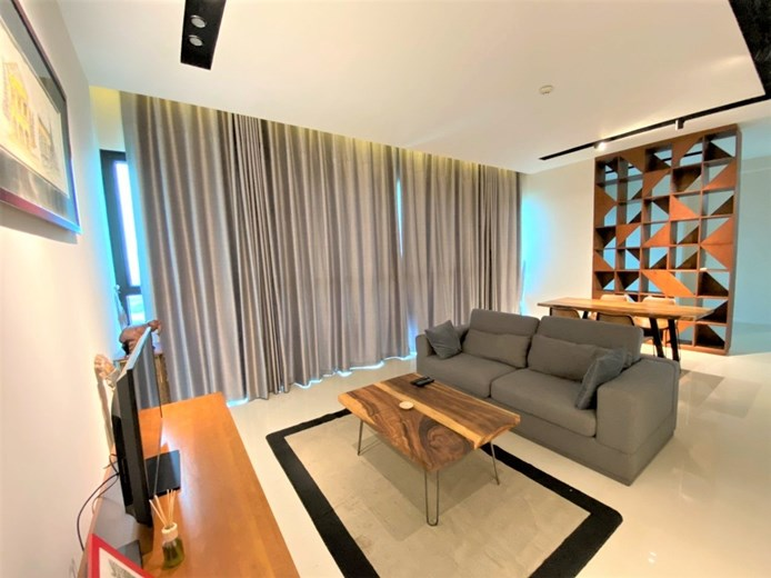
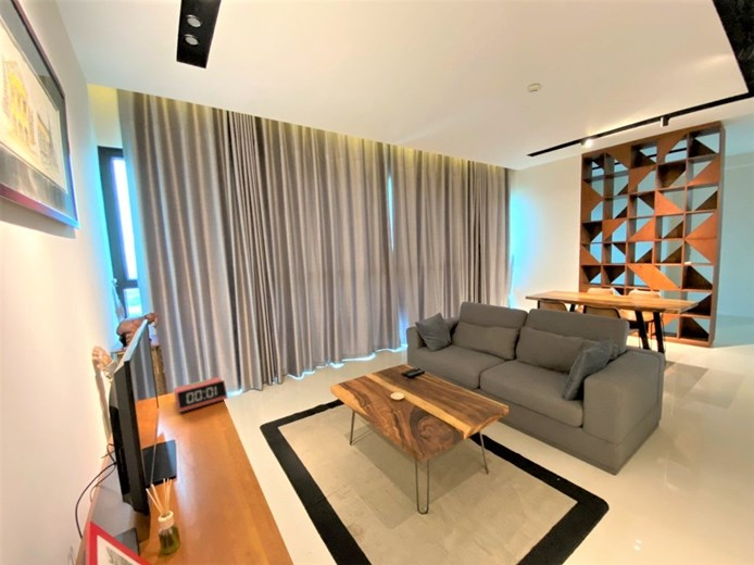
+ alarm clock (200, 391)
